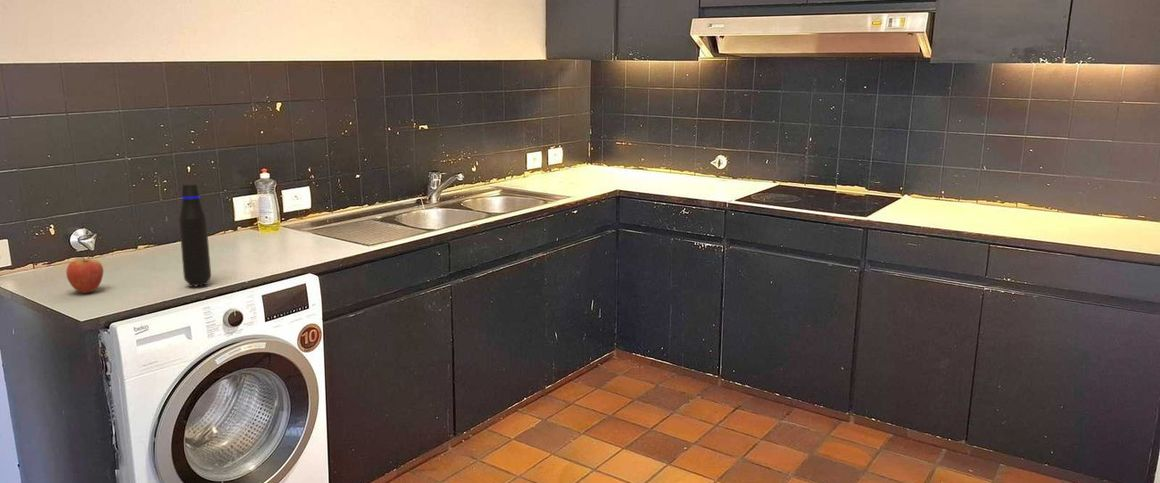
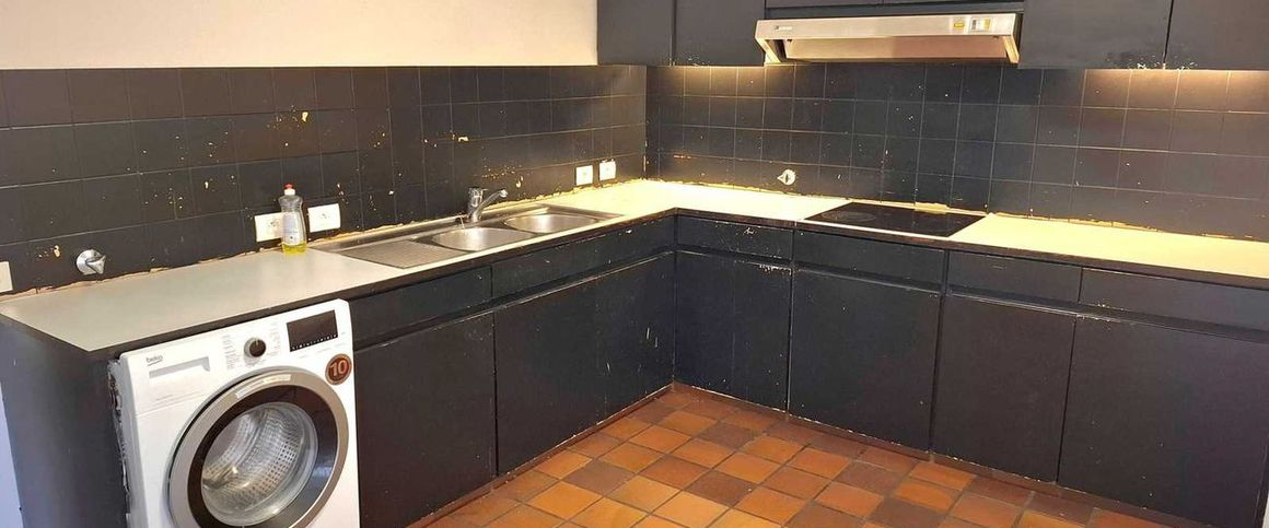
- fruit (85, 272)
- water bottle (194, 235)
